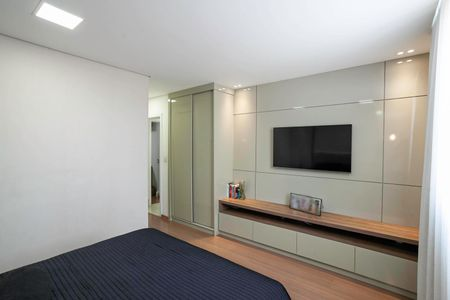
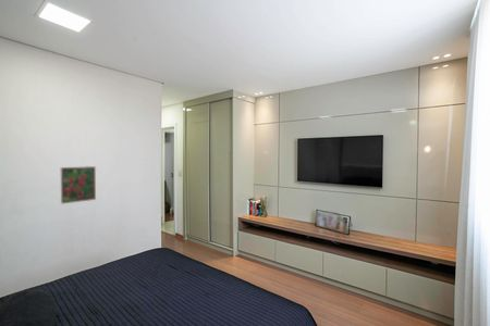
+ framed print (78, 184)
